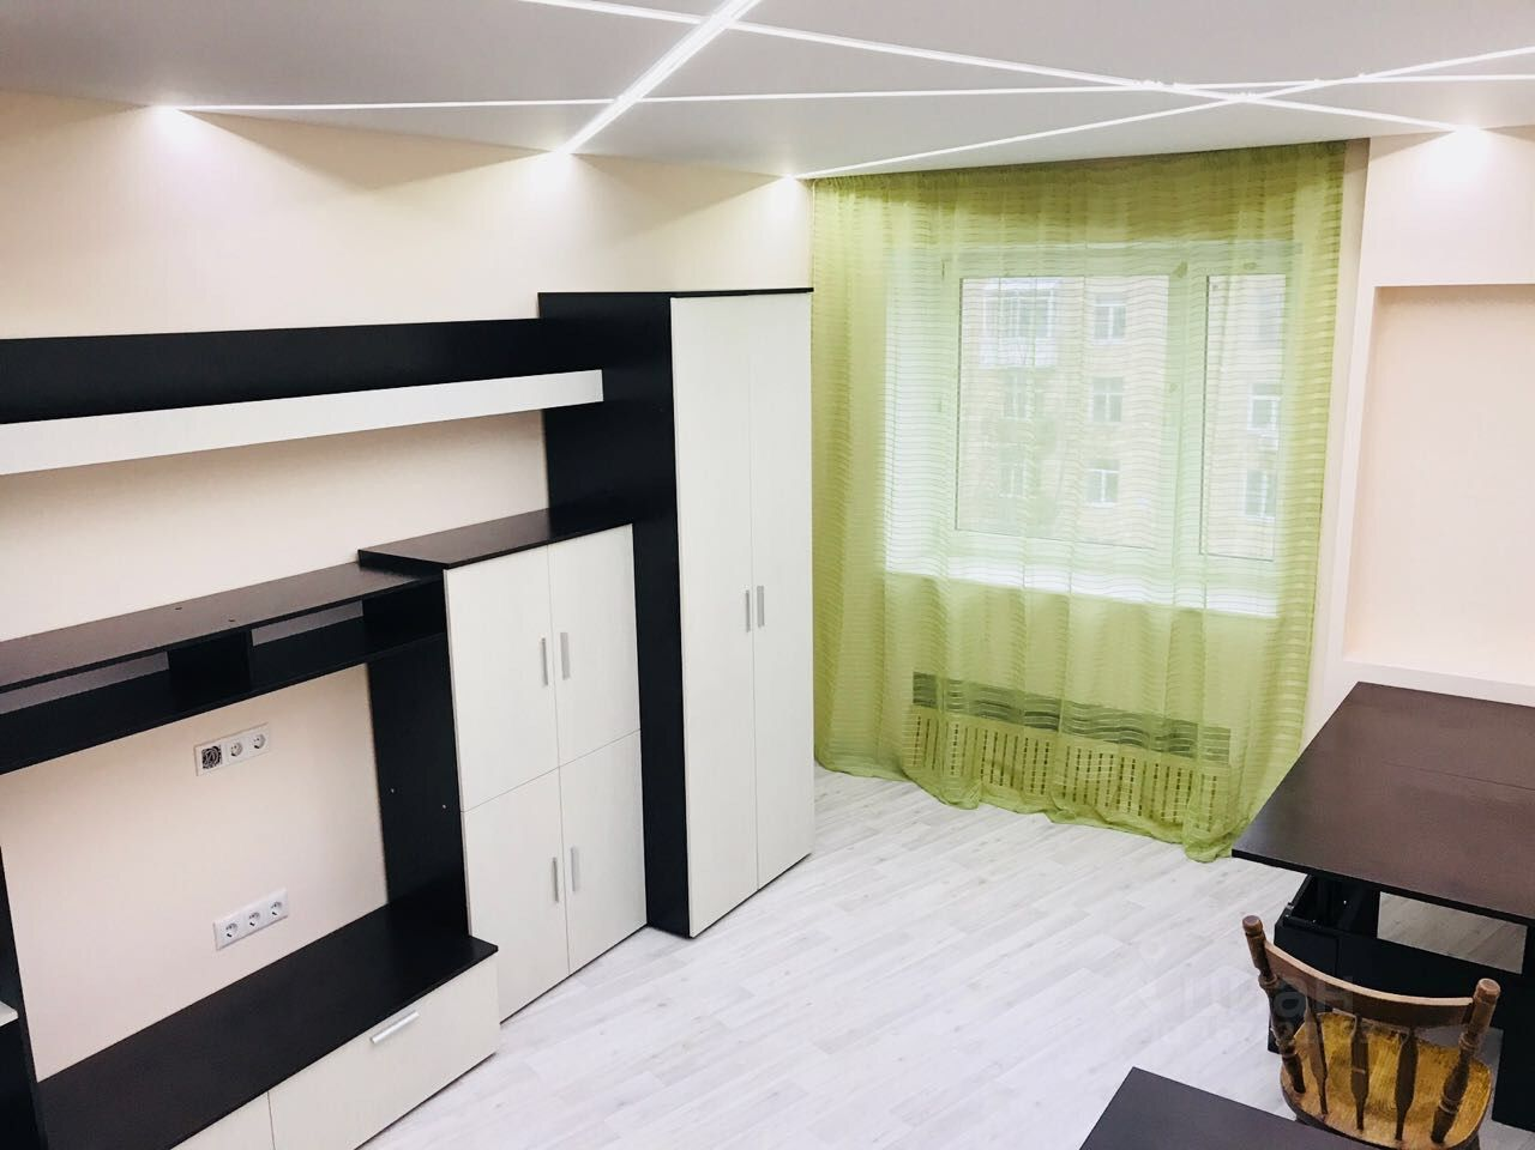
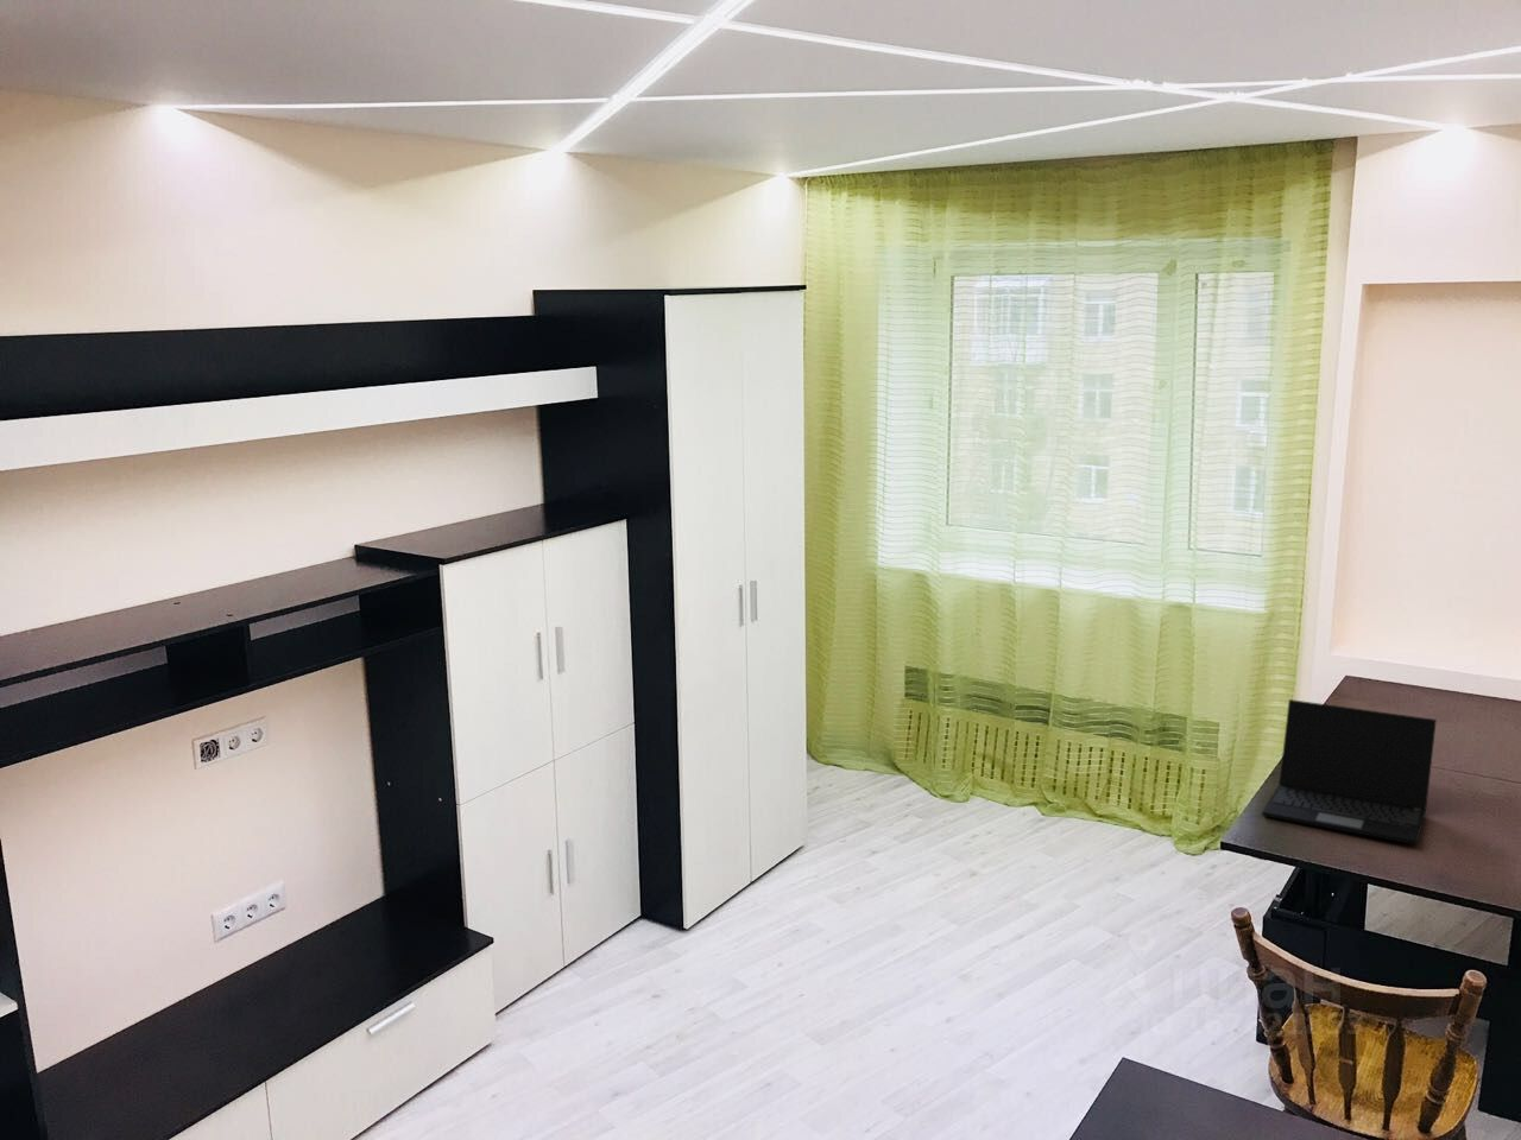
+ laptop (1349, 768)
